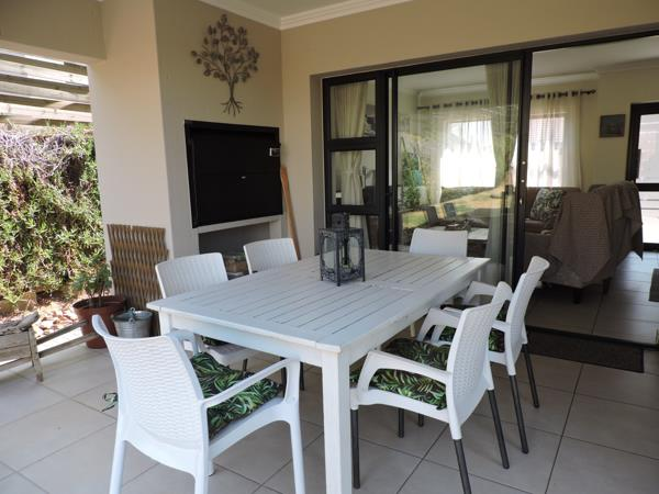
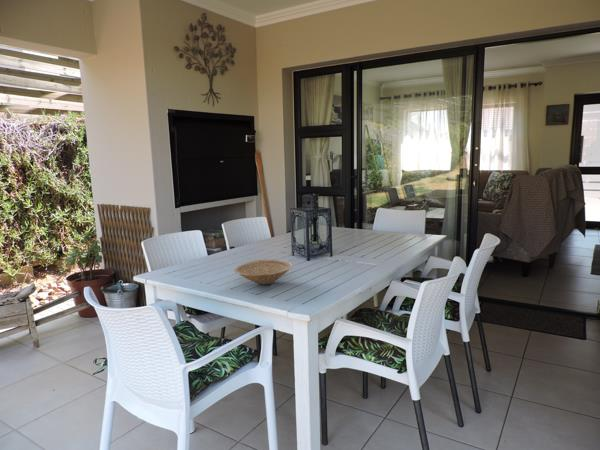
+ bowl (264, 274)
